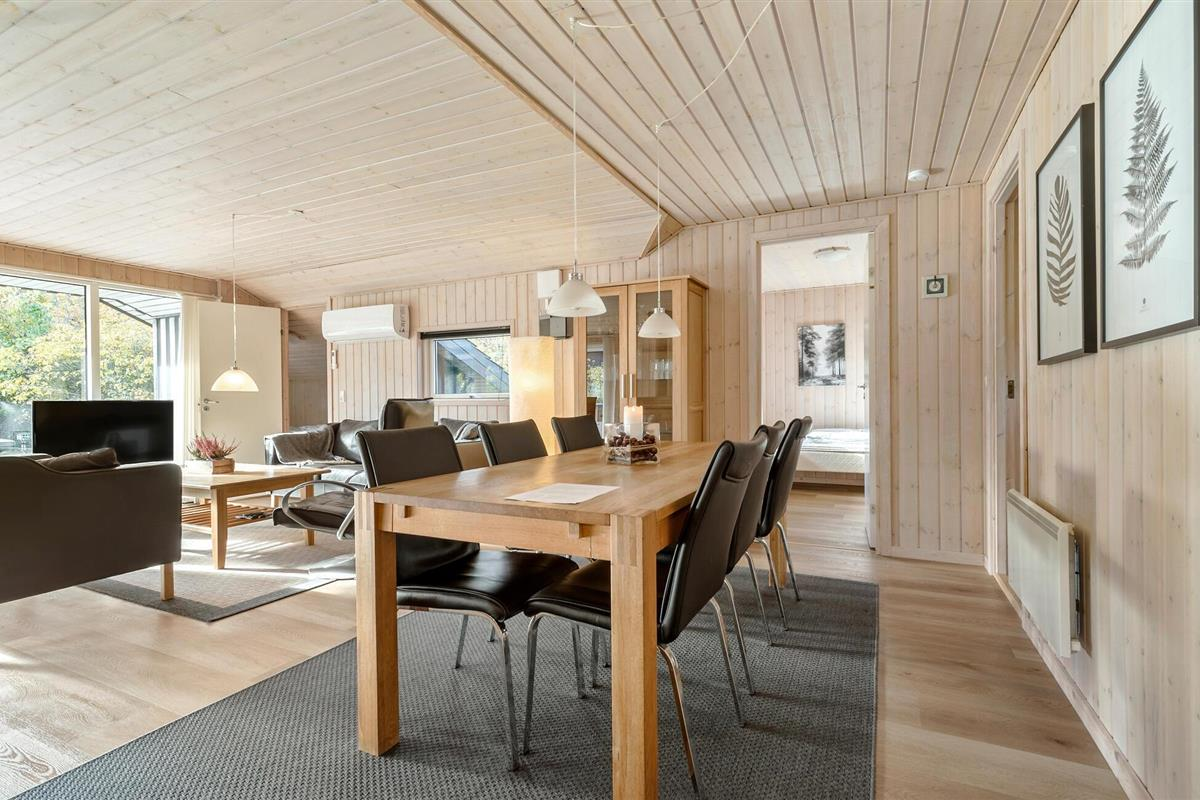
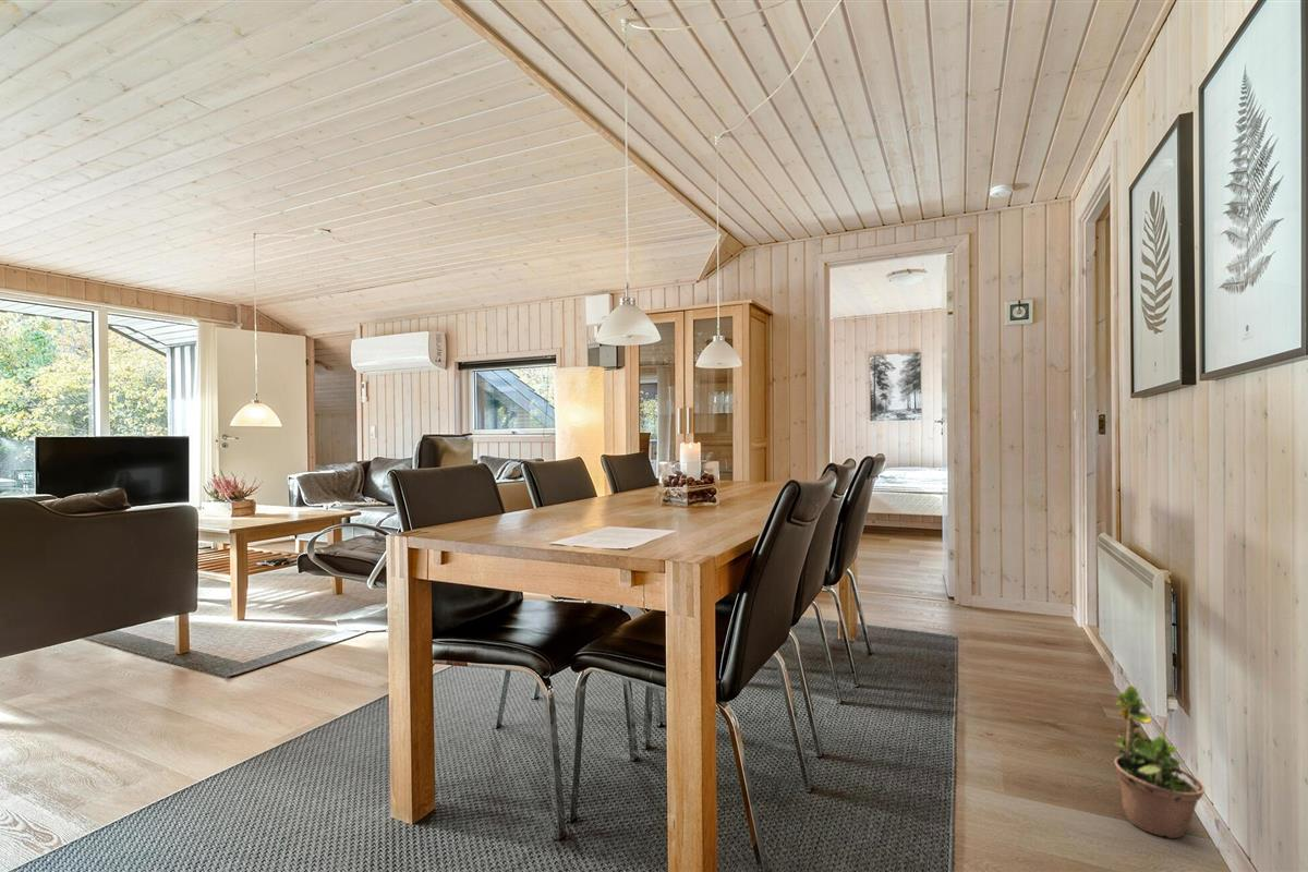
+ potted plant (1158, 754)
